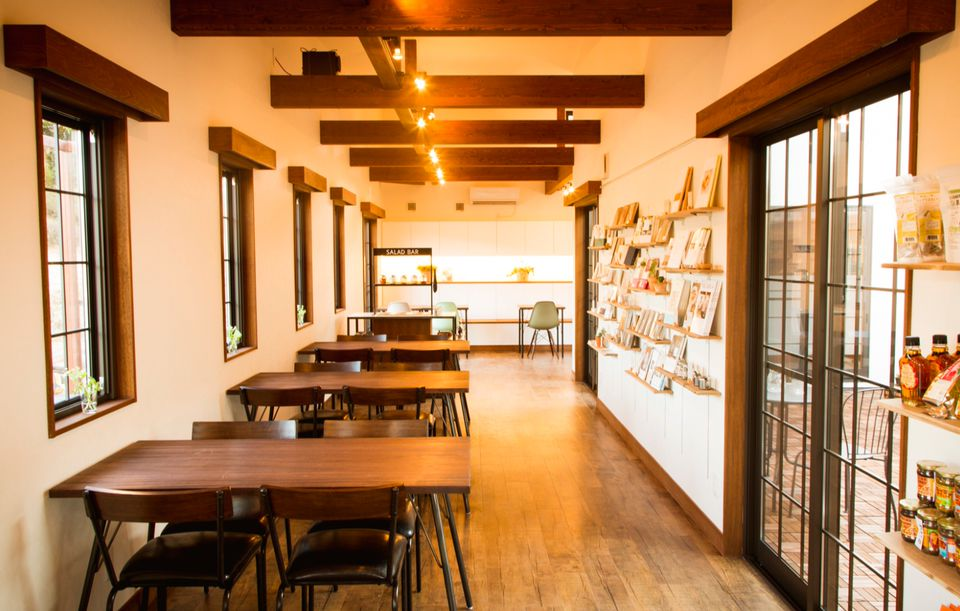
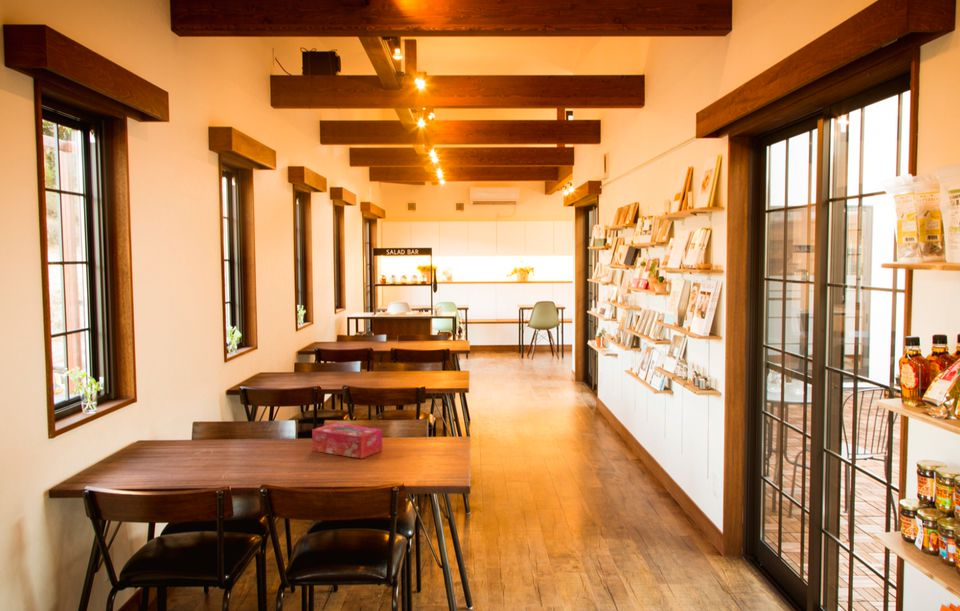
+ tissue box (347, 440)
